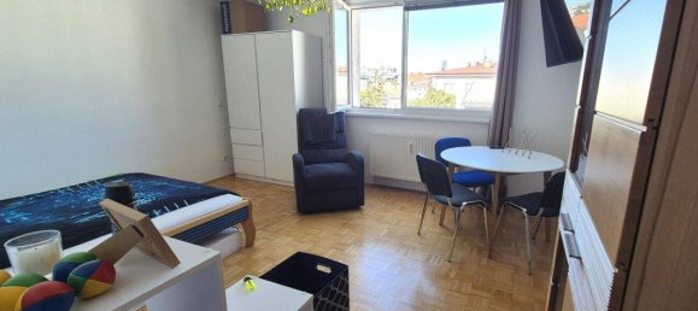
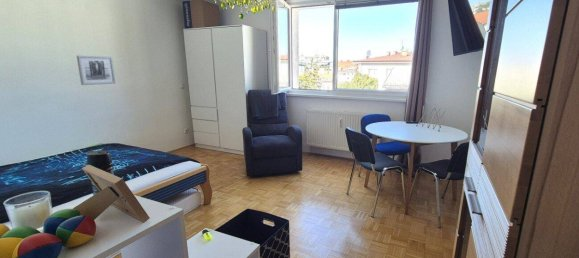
+ wall art (97, 70)
